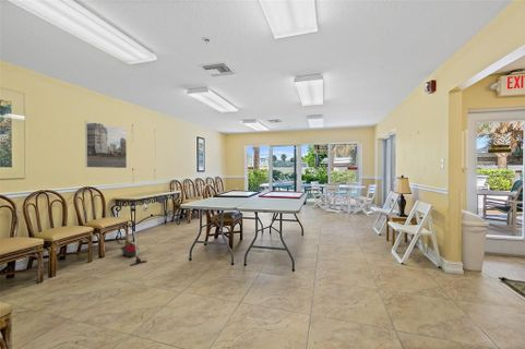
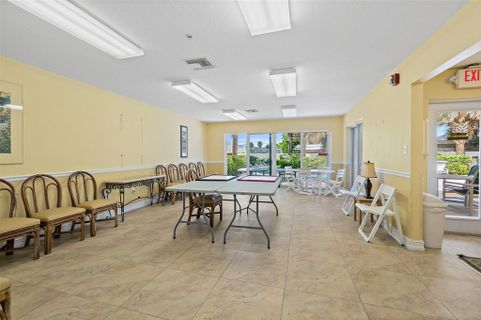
- vacuum cleaner (129, 242)
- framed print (107, 146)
